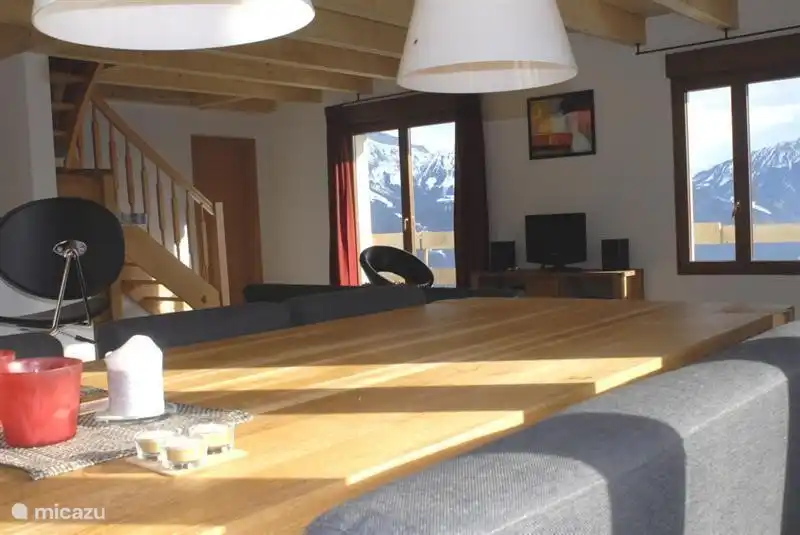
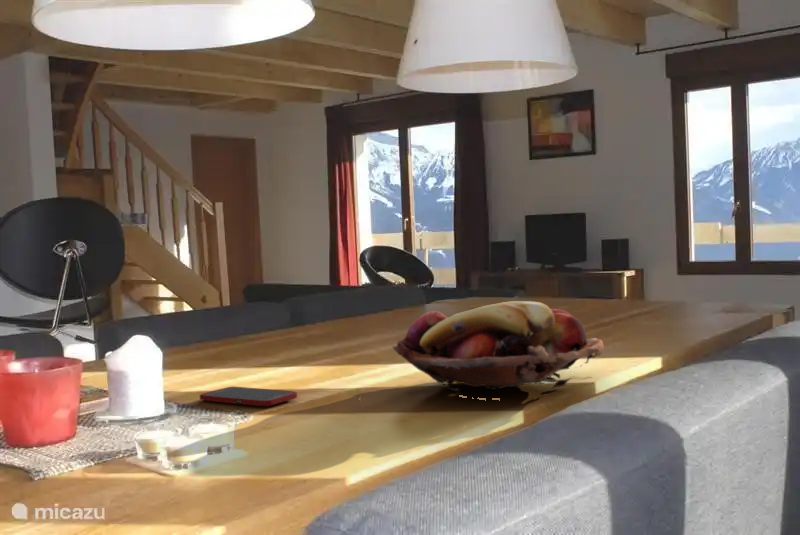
+ cell phone (248, 396)
+ fruit basket (502, 343)
